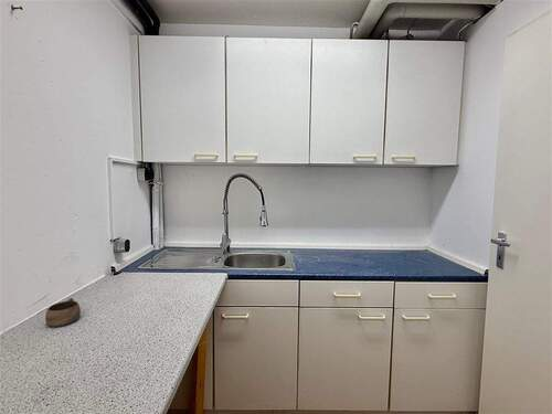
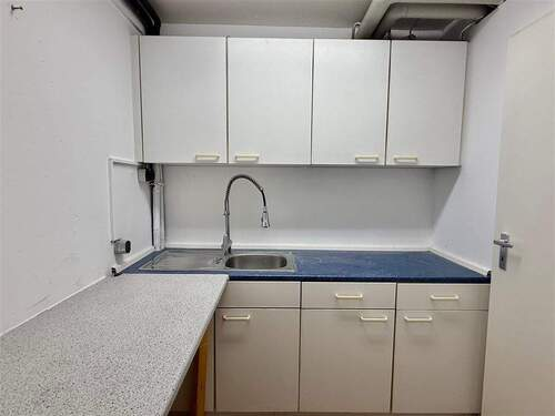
- cup (66, 310)
